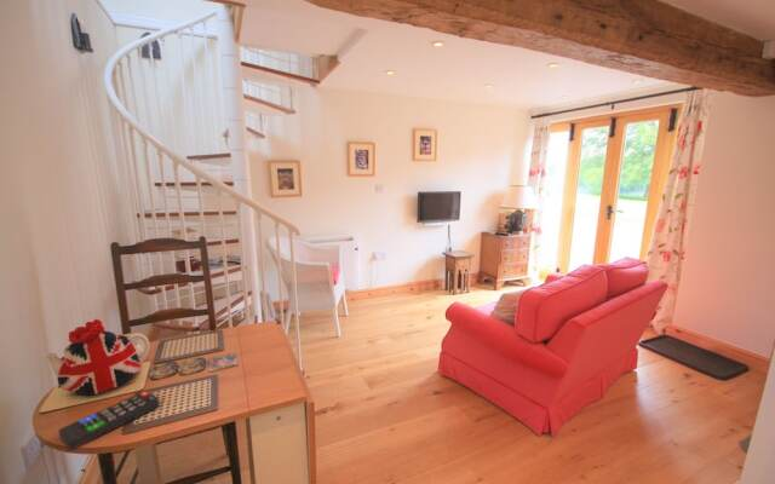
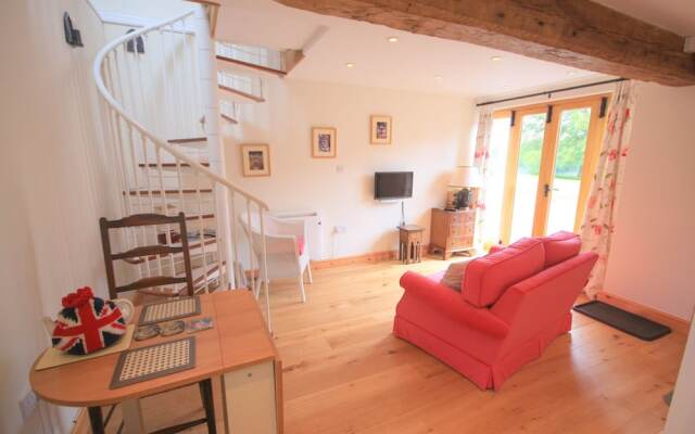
- remote control (111, 416)
